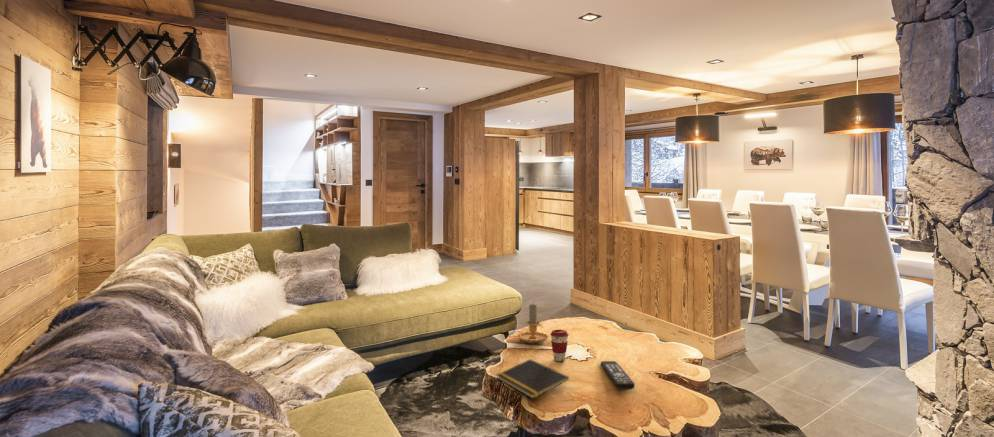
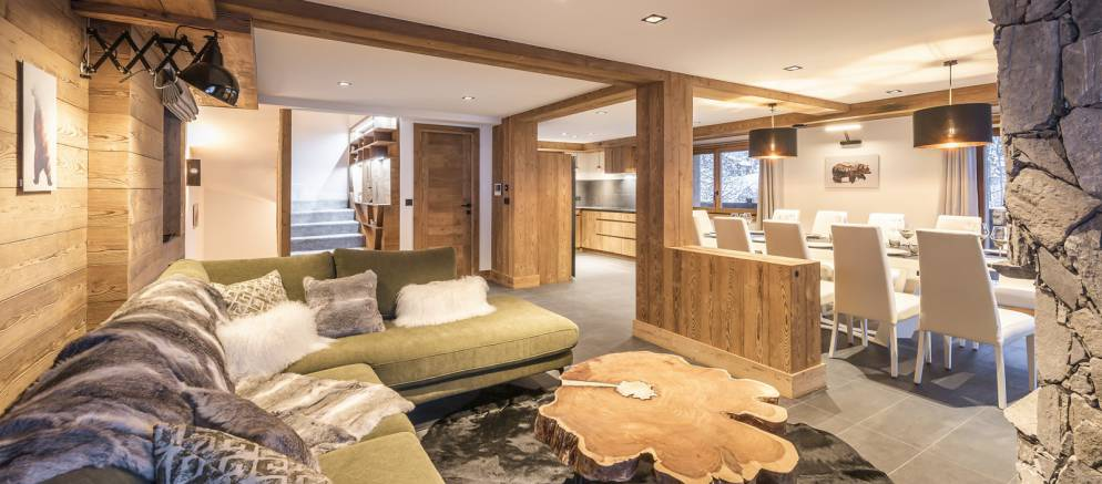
- candle (534, 322)
- coffee cup (559, 345)
- remote control (616, 374)
- notepad (531, 377)
